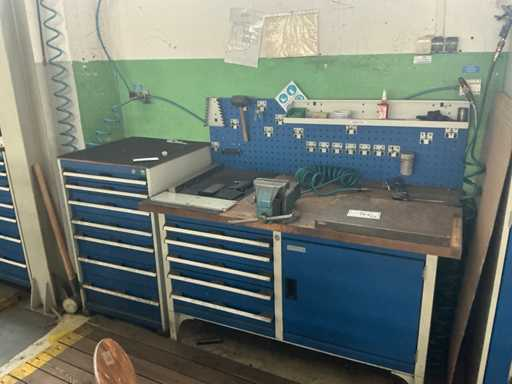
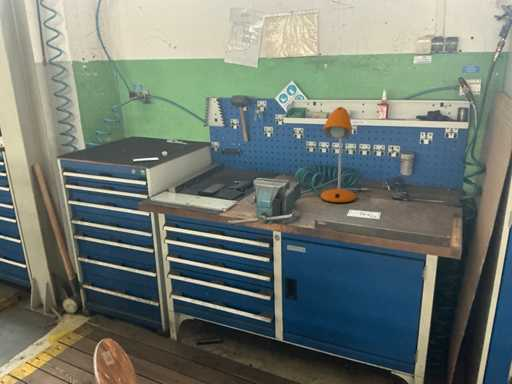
+ desk lamp (339, 155)
